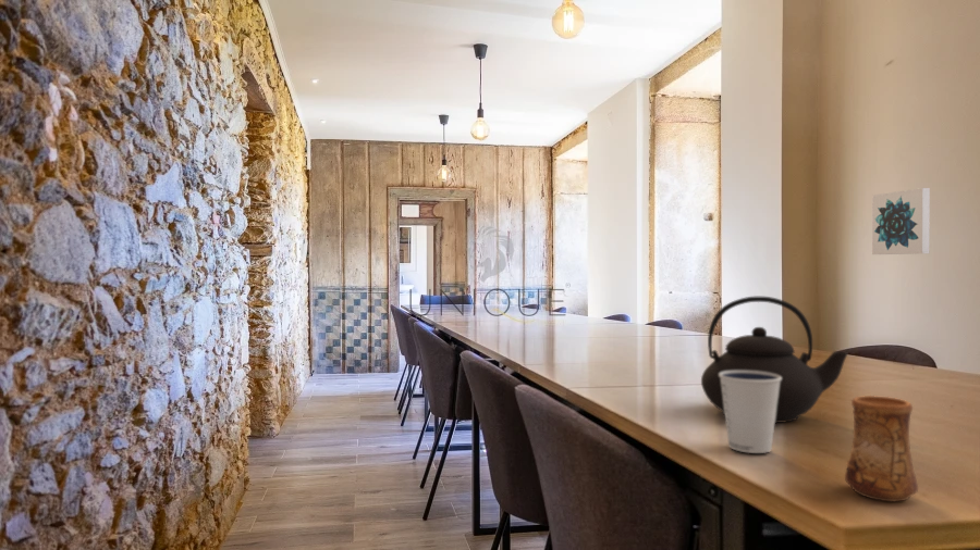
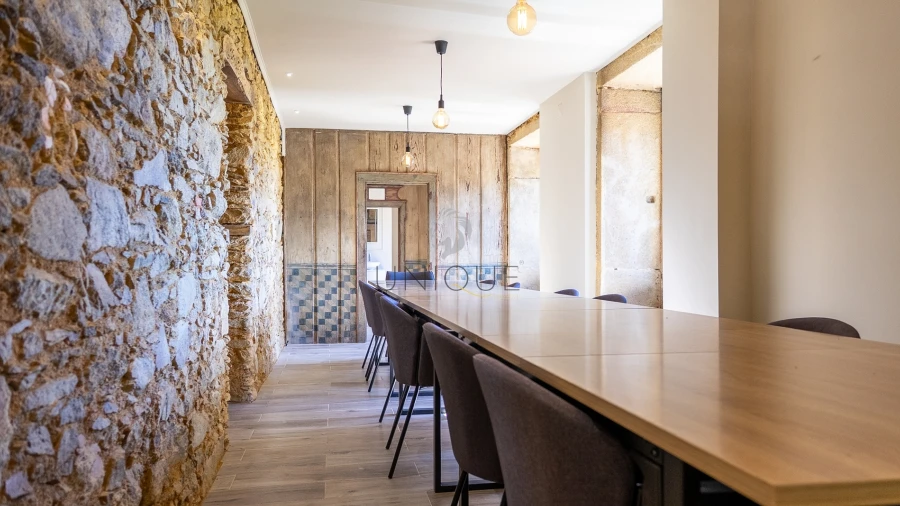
- wall art (899, 223)
- cup (880, 447)
- teapot (772, 355)
- dixie cup (749, 411)
